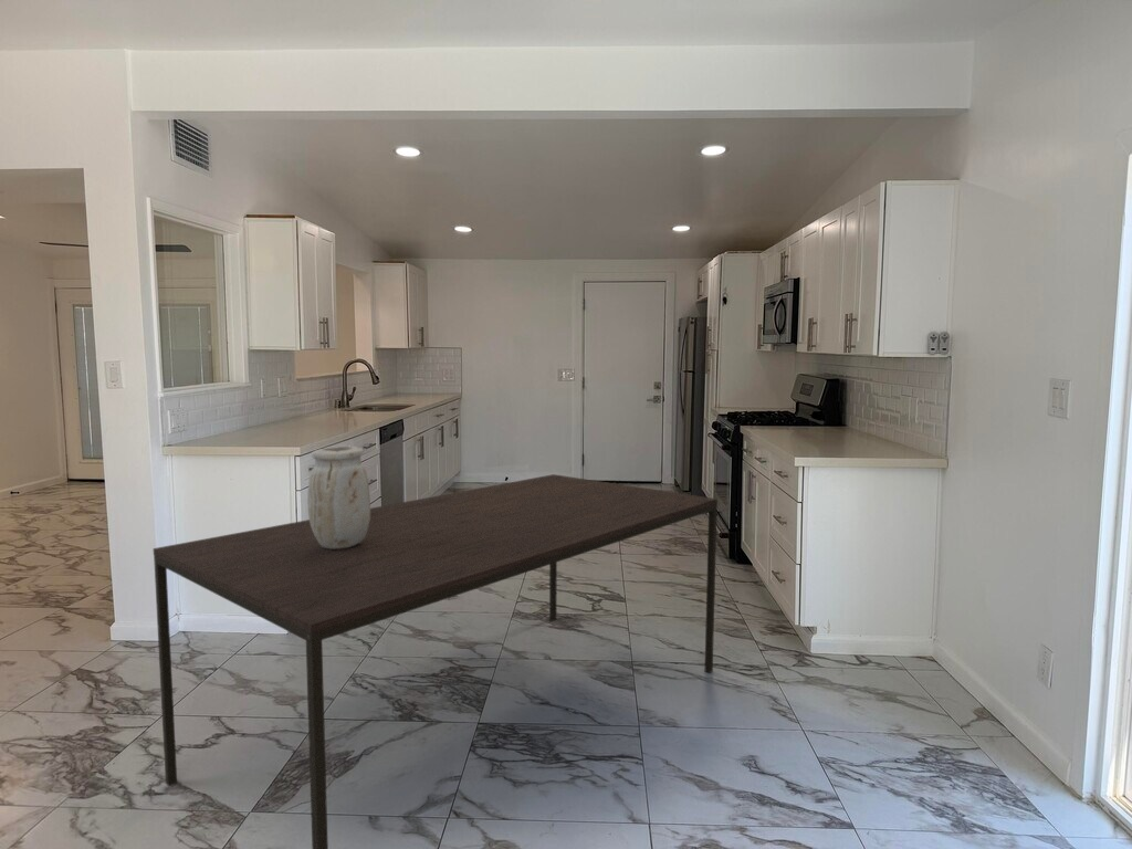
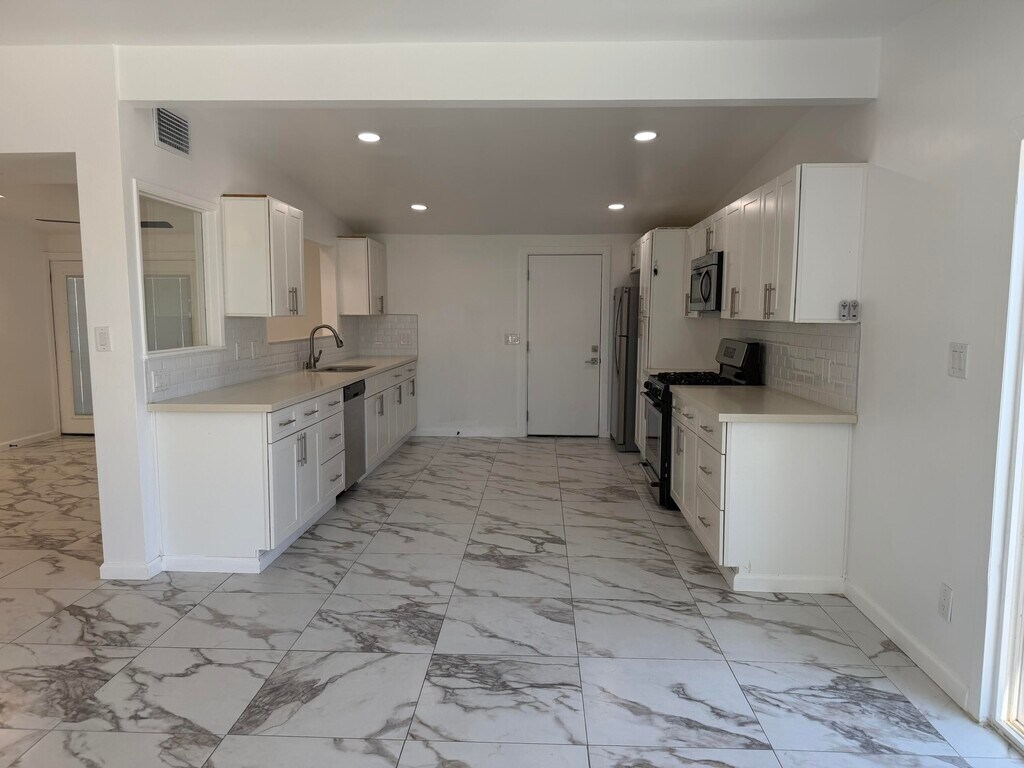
- dining table (469, 590)
- vase (338, 496)
